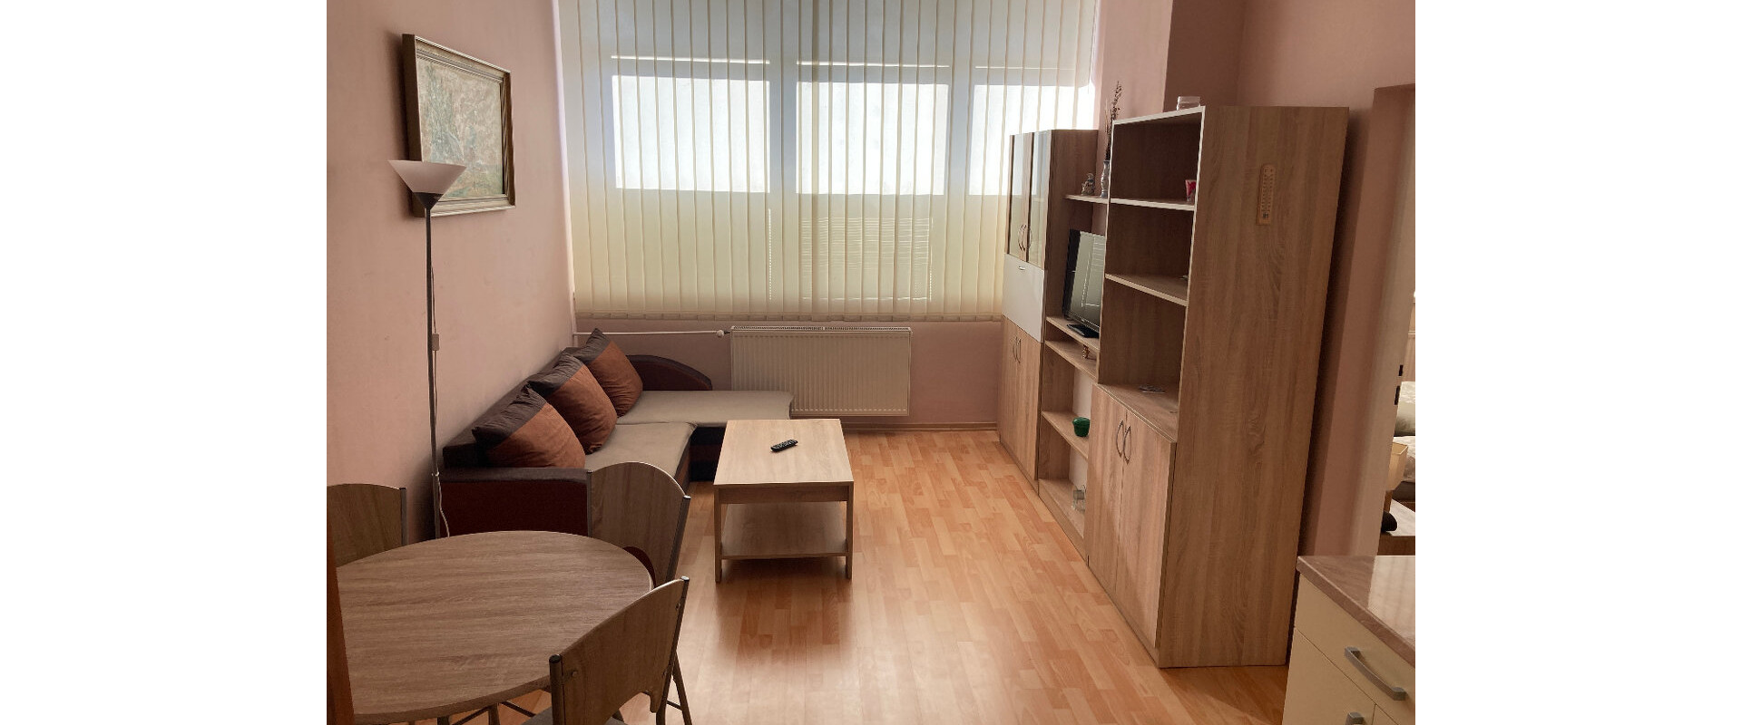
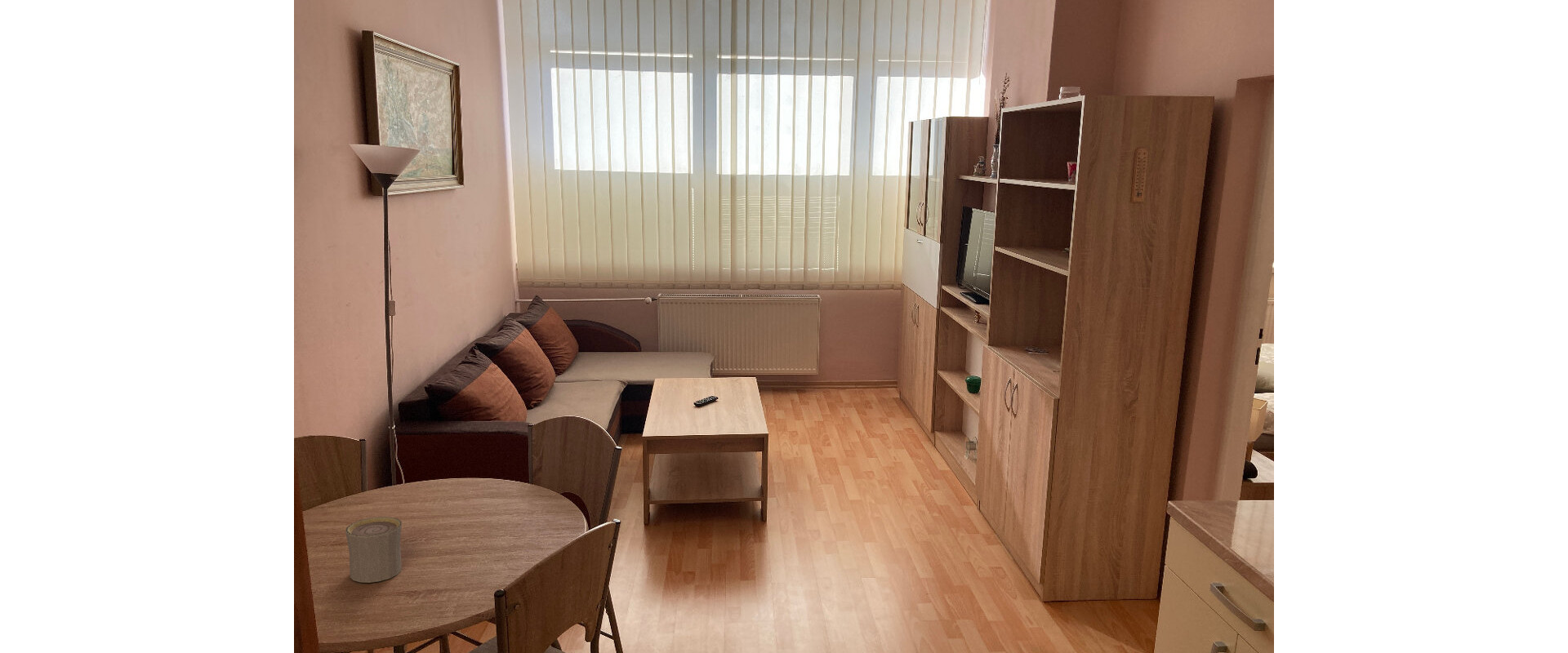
+ cup (375, 549)
